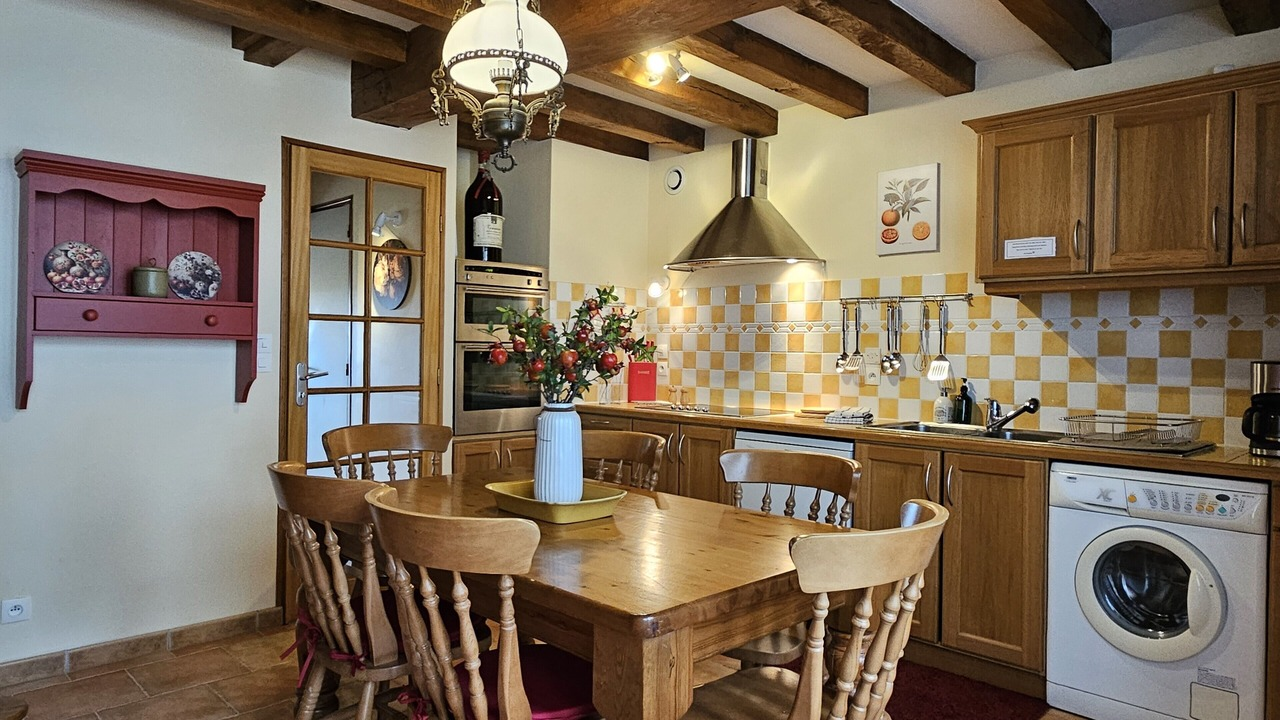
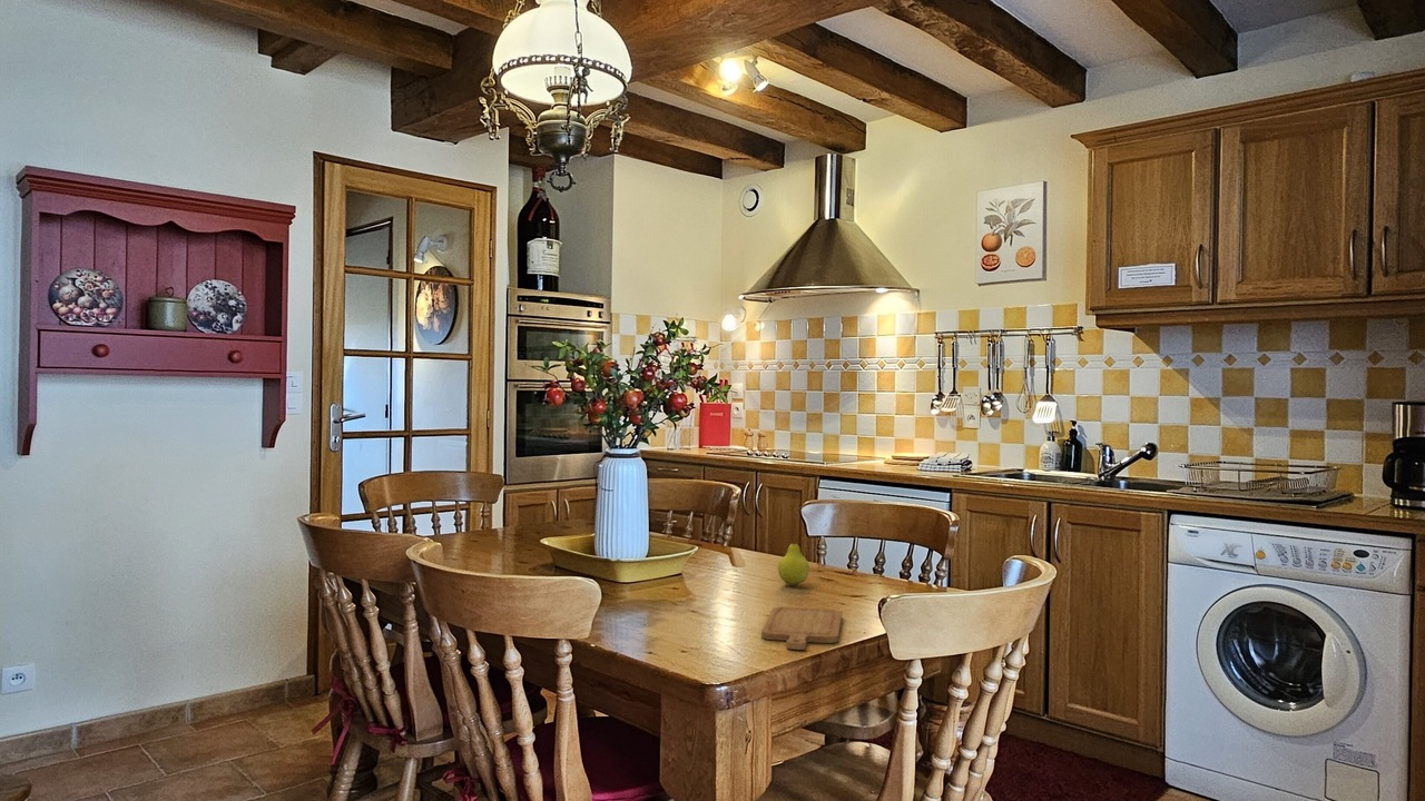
+ chopping board (802, 626)
+ fruit (793, 557)
